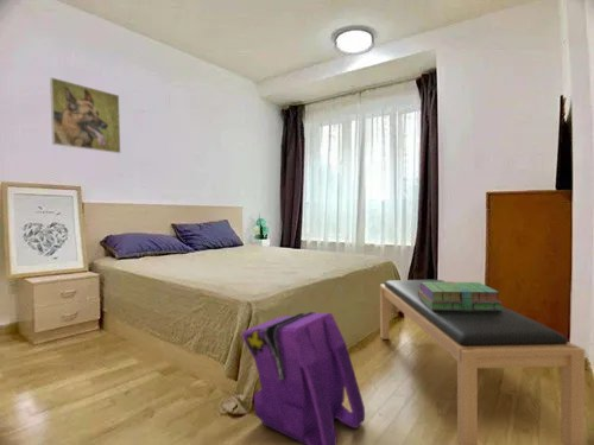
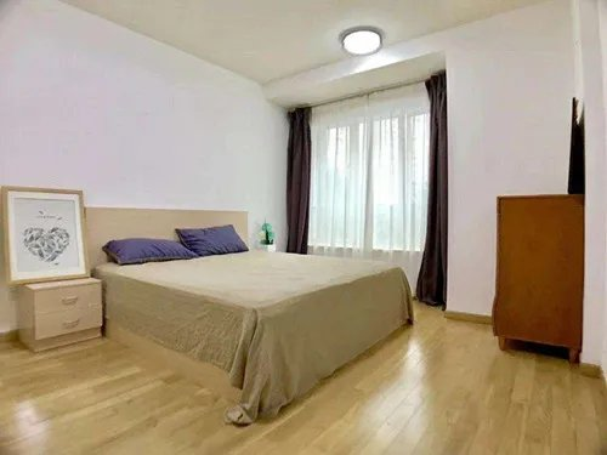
- backpack (303, 369)
- stack of books (456, 294)
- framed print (87, 117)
- bench (449, 336)
